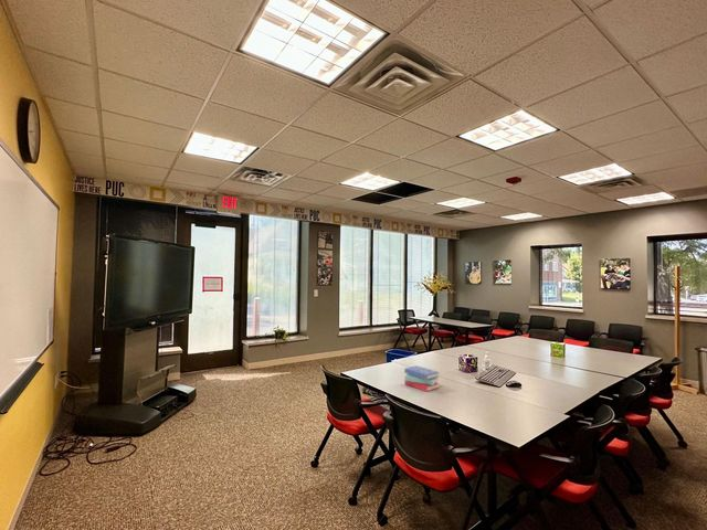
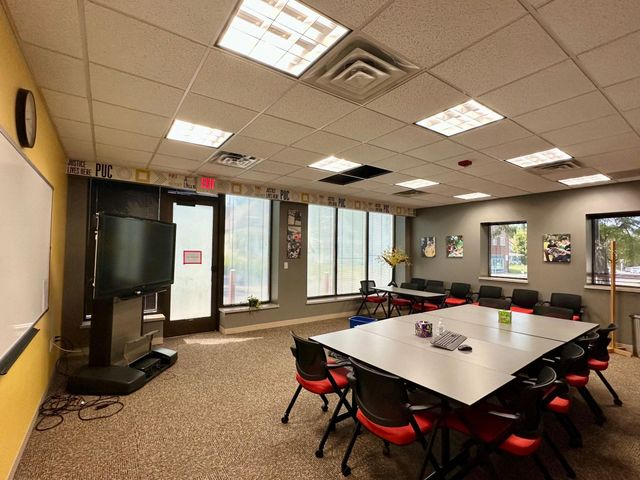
- book (421, 378)
